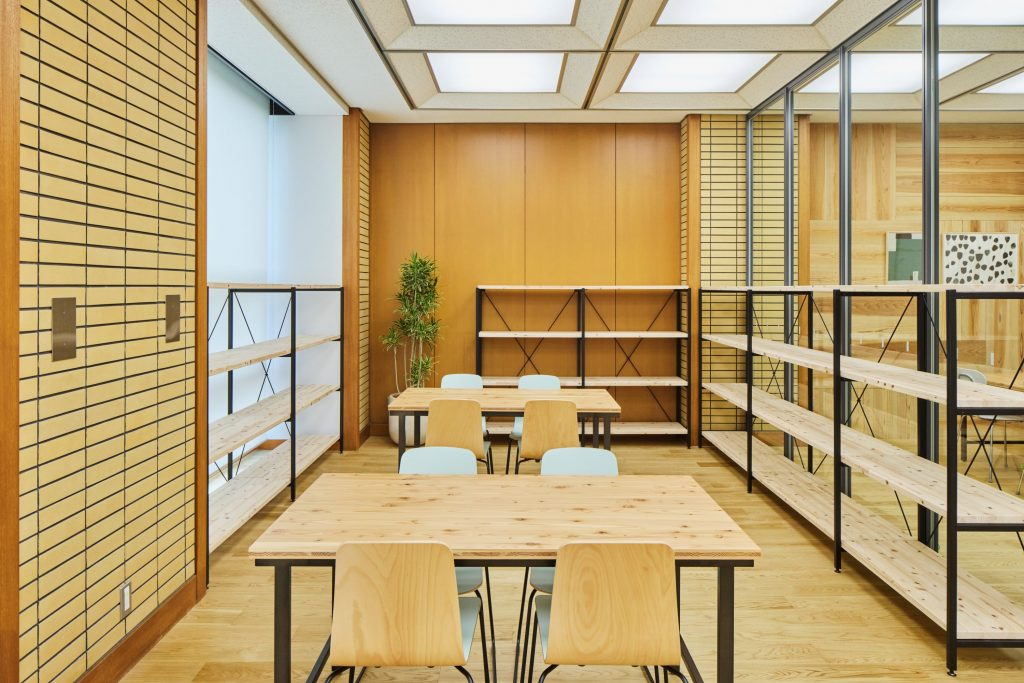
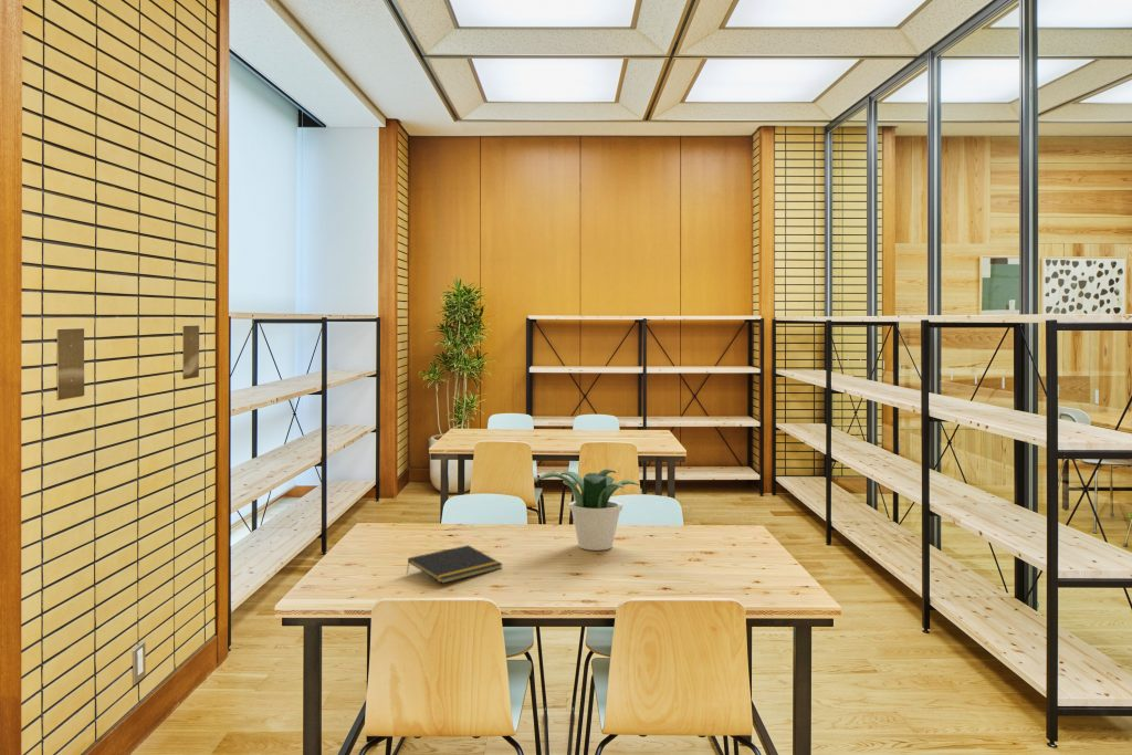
+ notepad (455, 563)
+ potted plant (588, 508)
